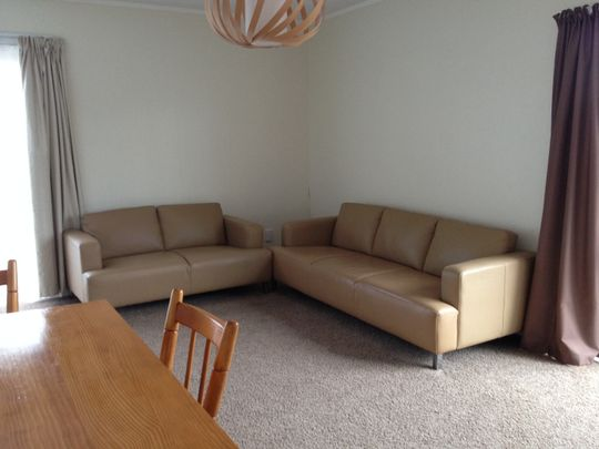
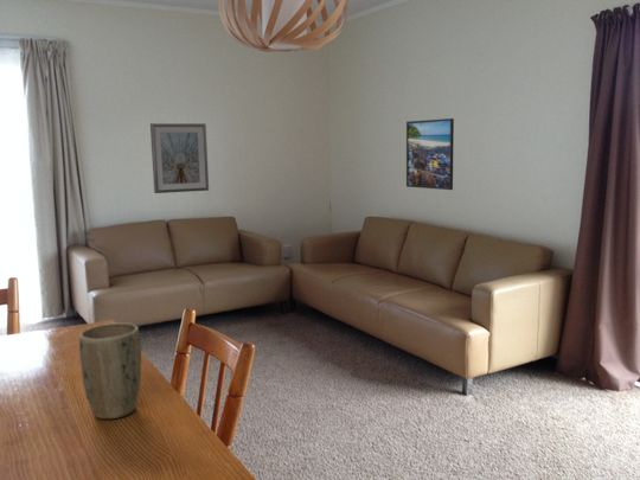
+ picture frame (180, 158)
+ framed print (428, 154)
+ plant pot (111, 370)
